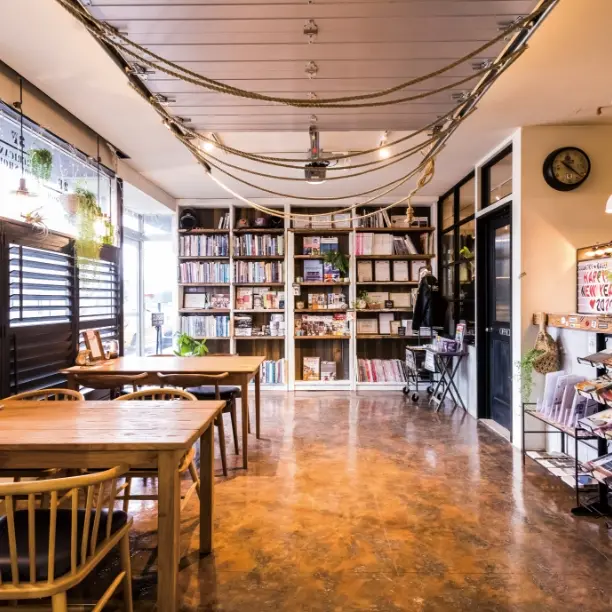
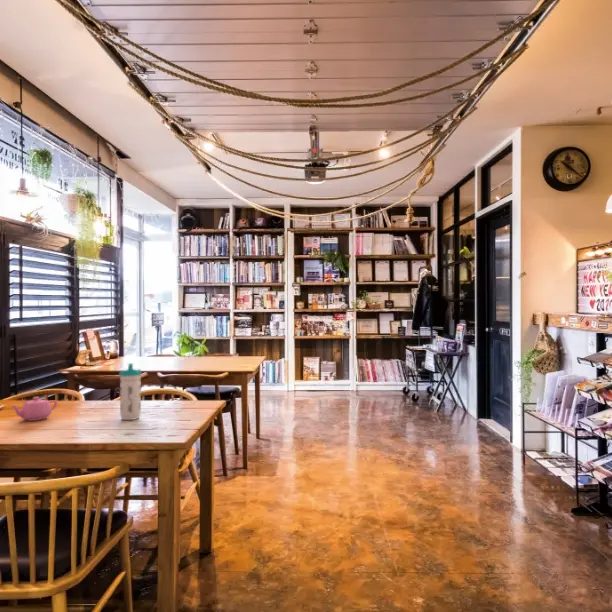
+ teapot (34, 408)
+ water bottle (130, 390)
